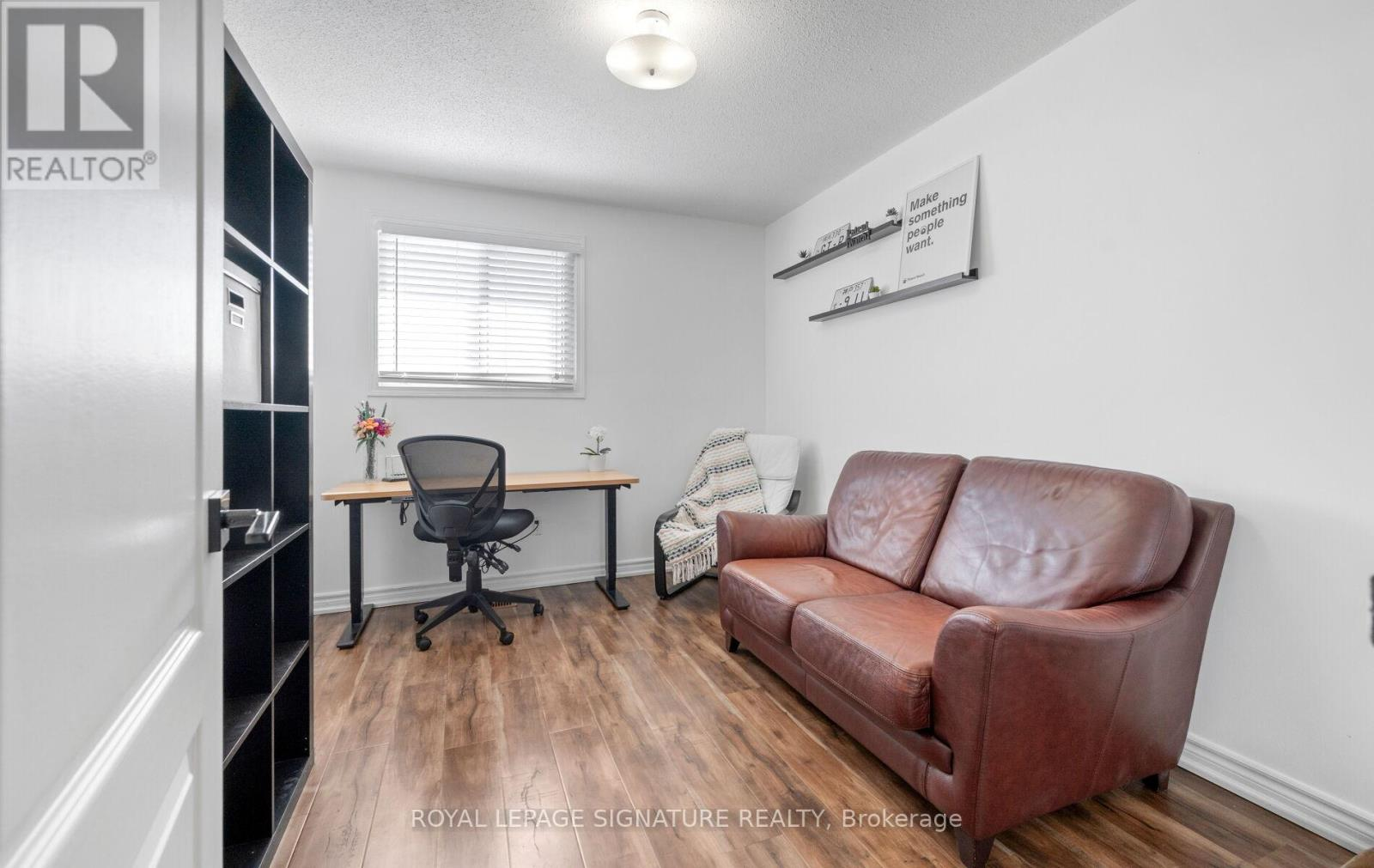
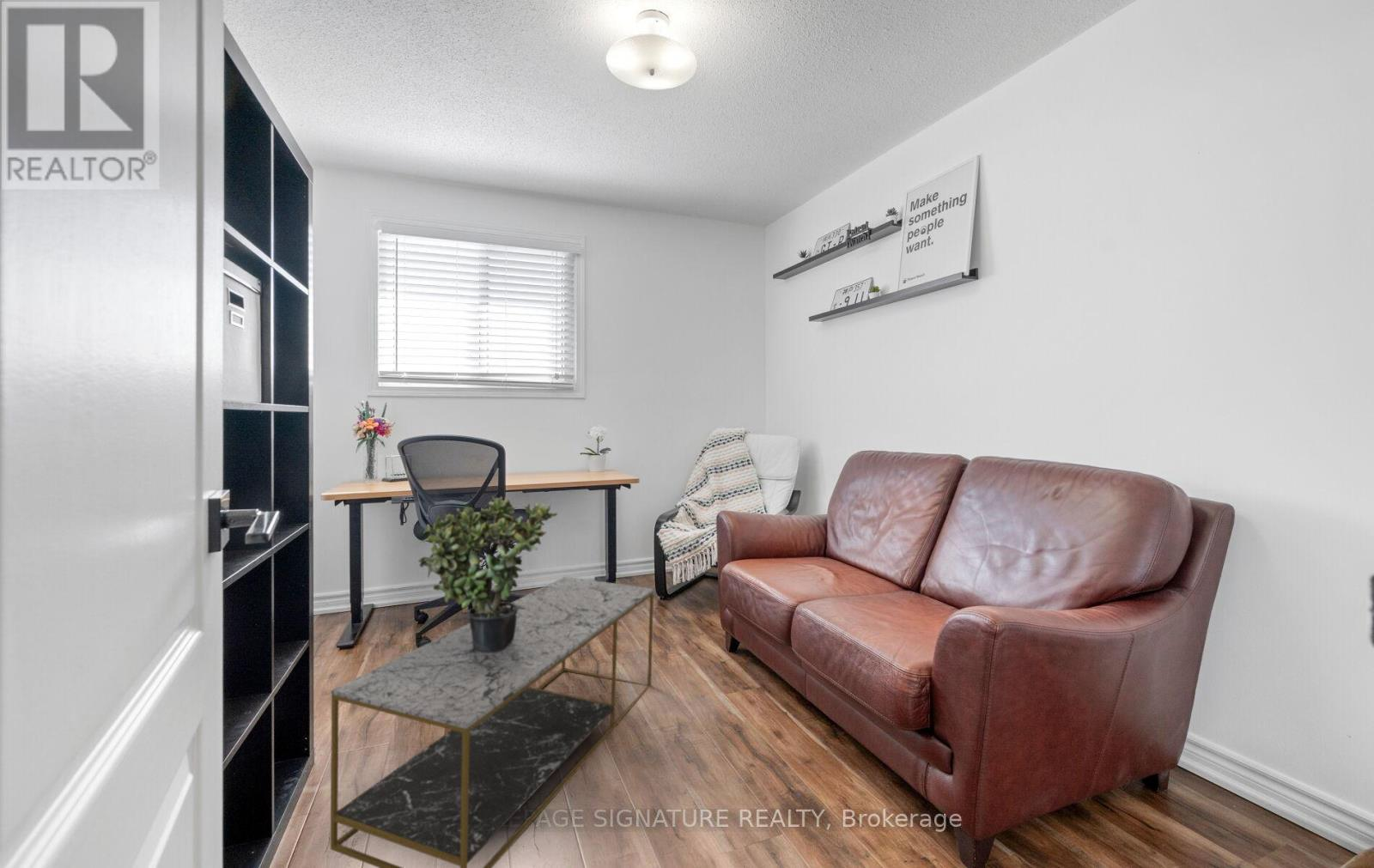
+ potted plant (492, 568)
+ coffee table (529, 689)
